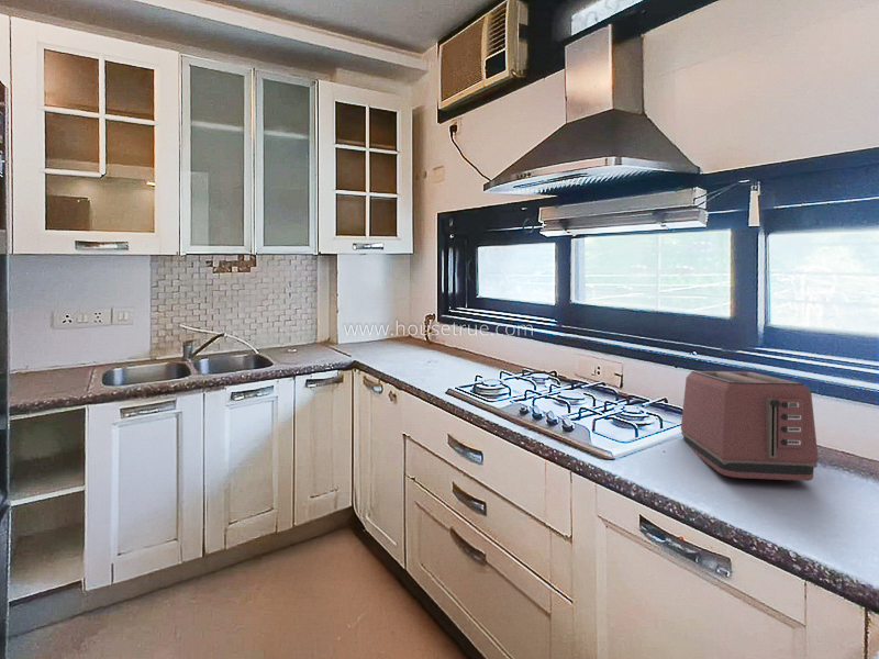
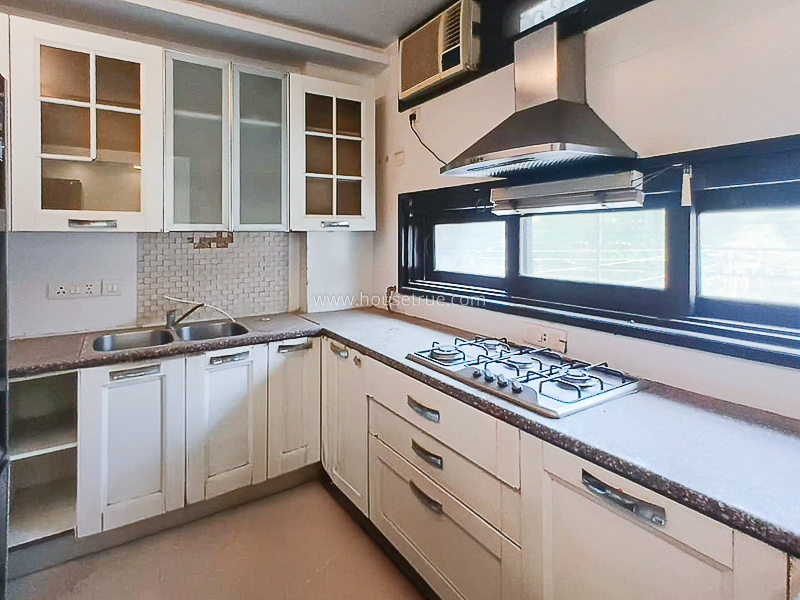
- toaster (742, 418)
